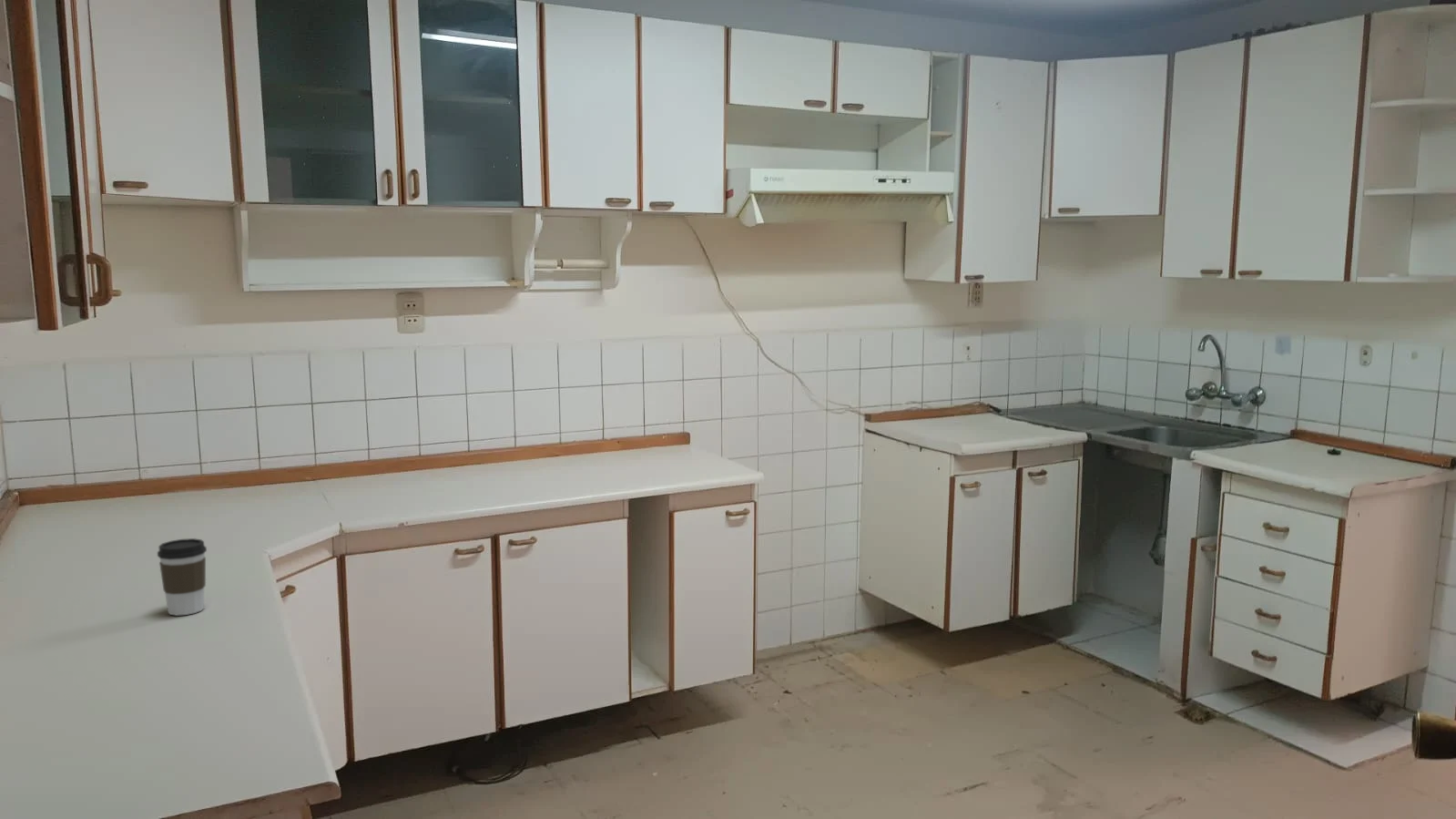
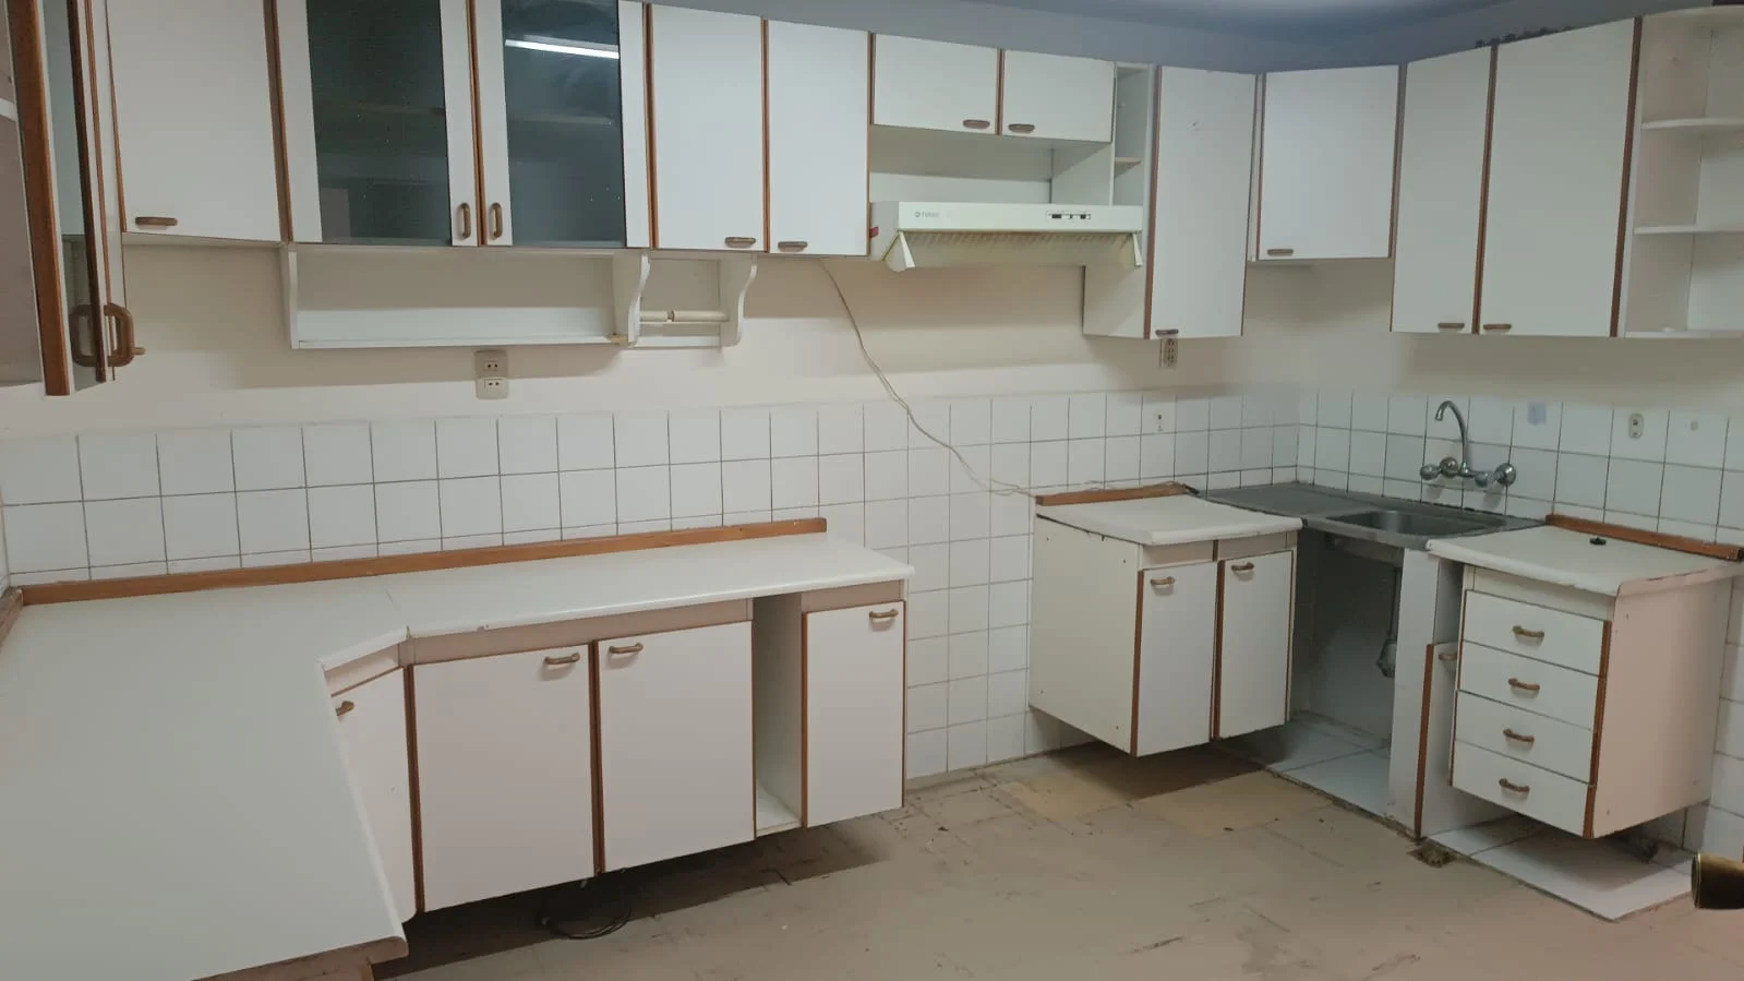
- coffee cup (183, 577)
